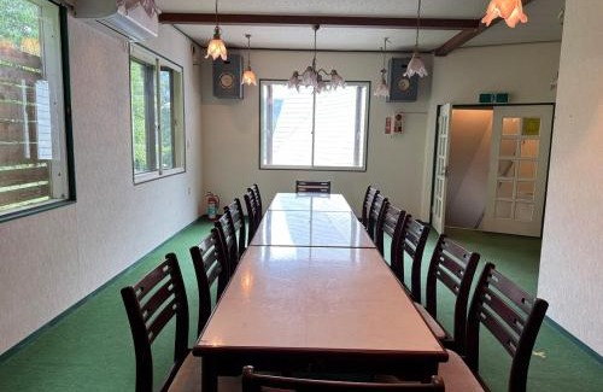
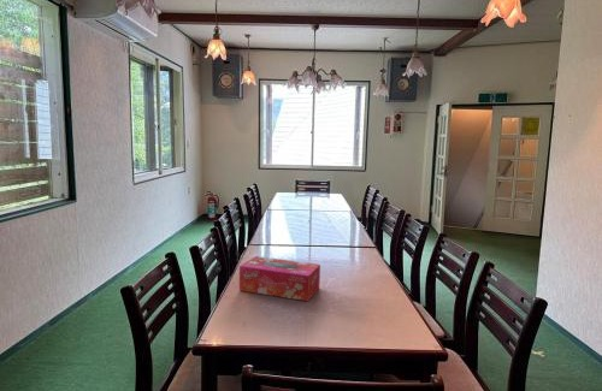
+ tissue box (279, 277)
